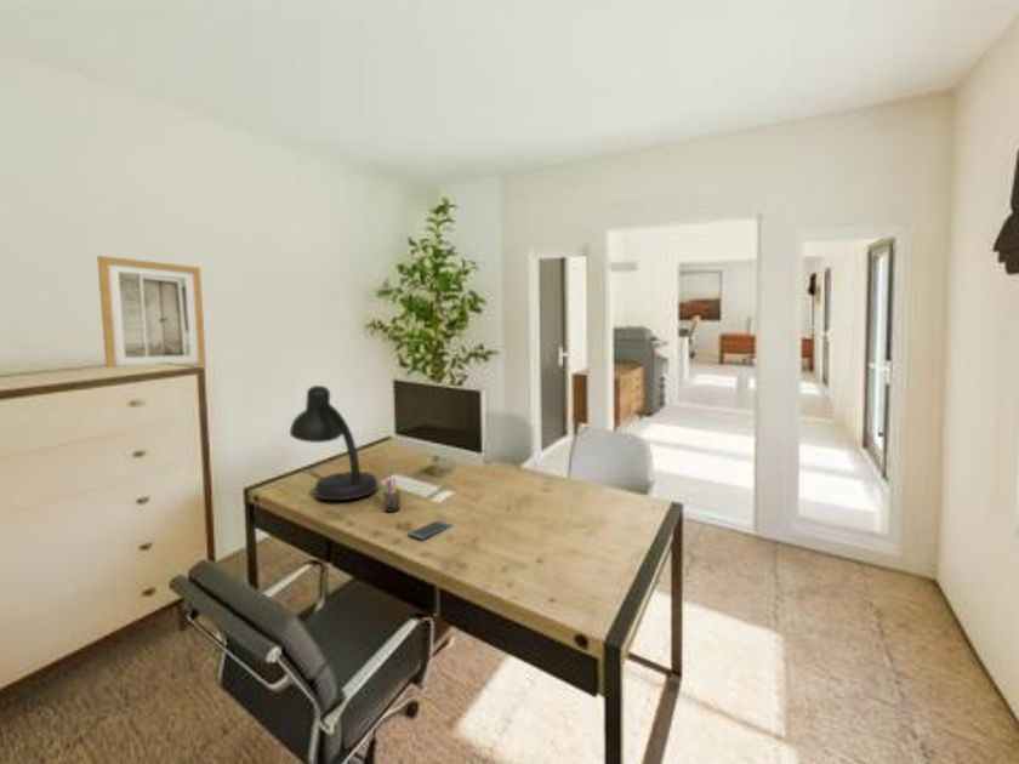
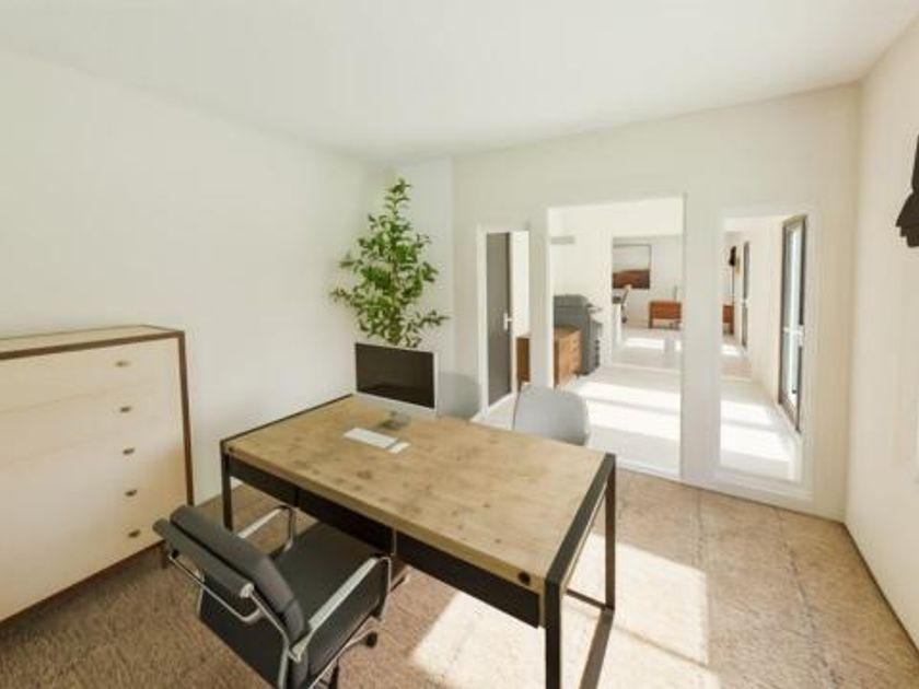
- desk lamp (330, 437)
- wall art (155, 317)
- smartphone (429, 529)
- pen holder (389, 494)
